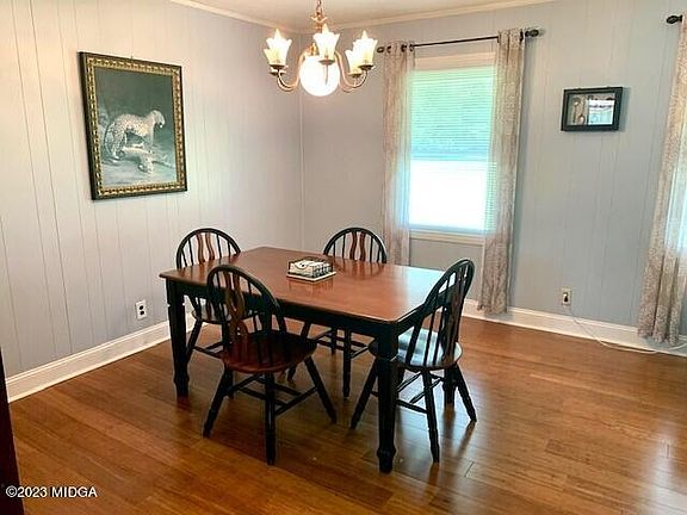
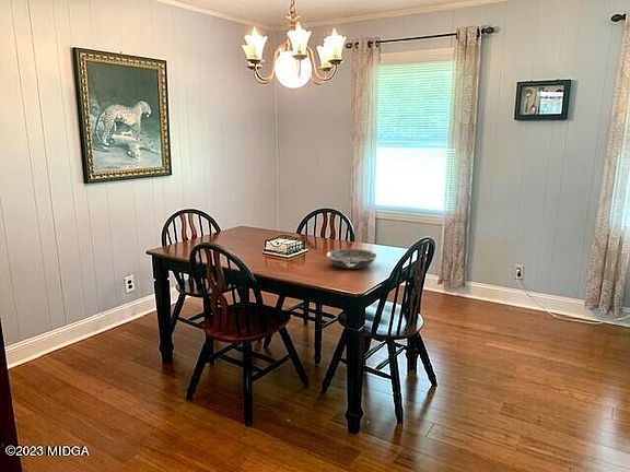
+ bowl (351, 259)
